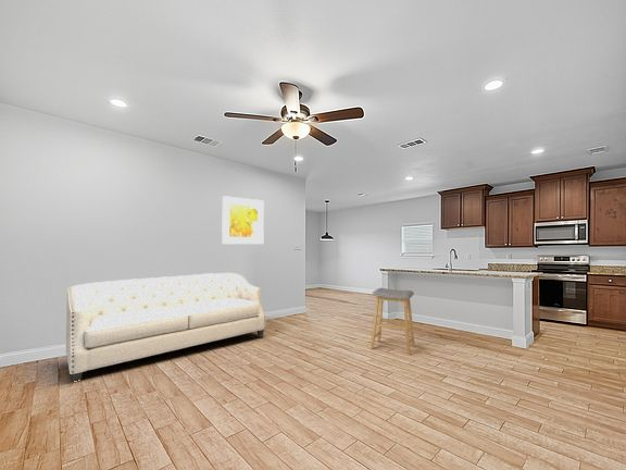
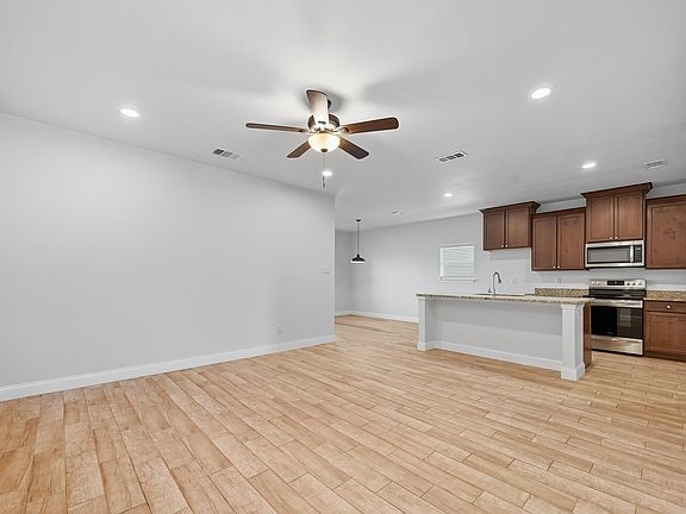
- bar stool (392, 320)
- sofa (177, 312)
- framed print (243, 221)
